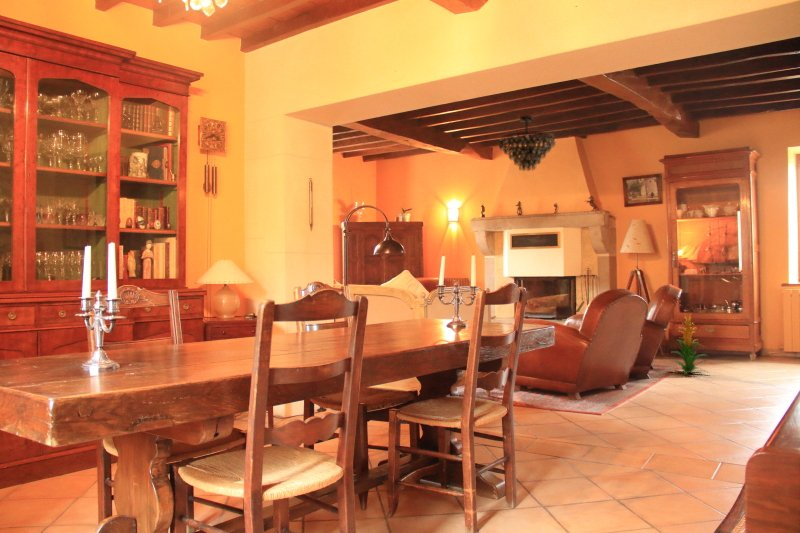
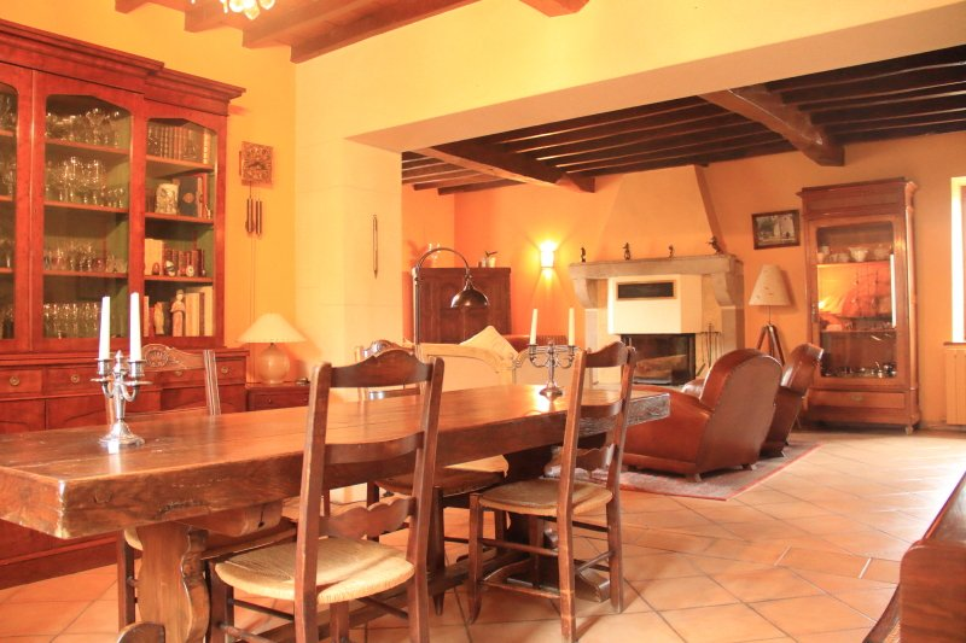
- indoor plant (688, 342)
- chandelier (526, 143)
